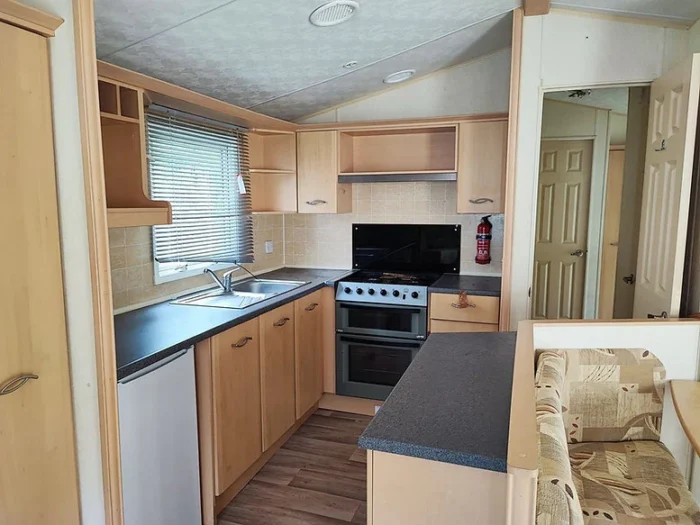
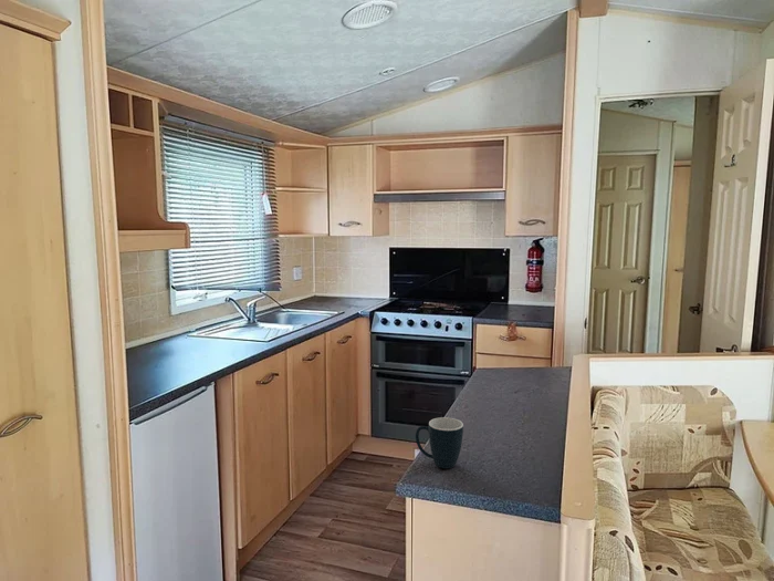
+ mug (438, 443)
